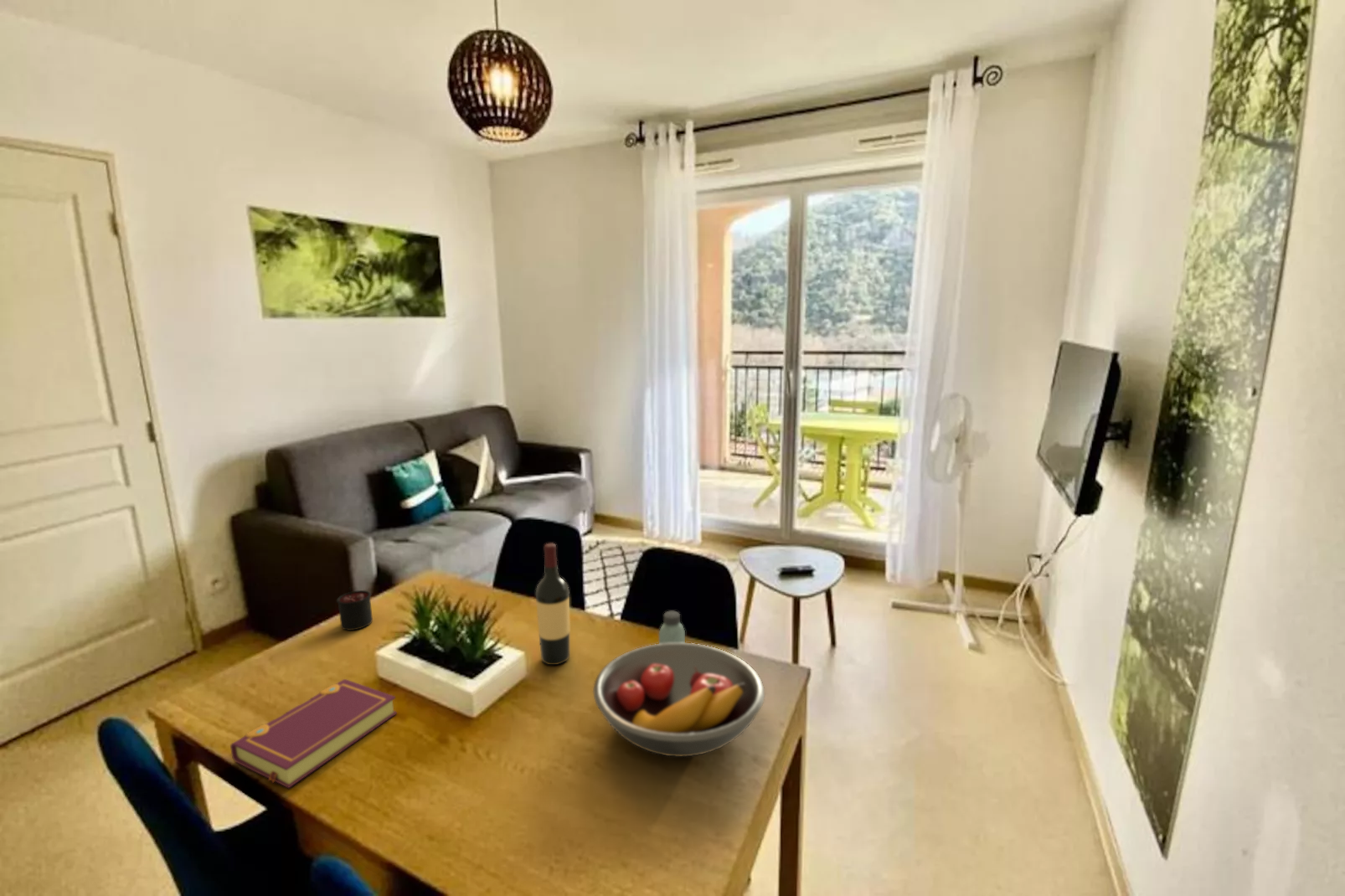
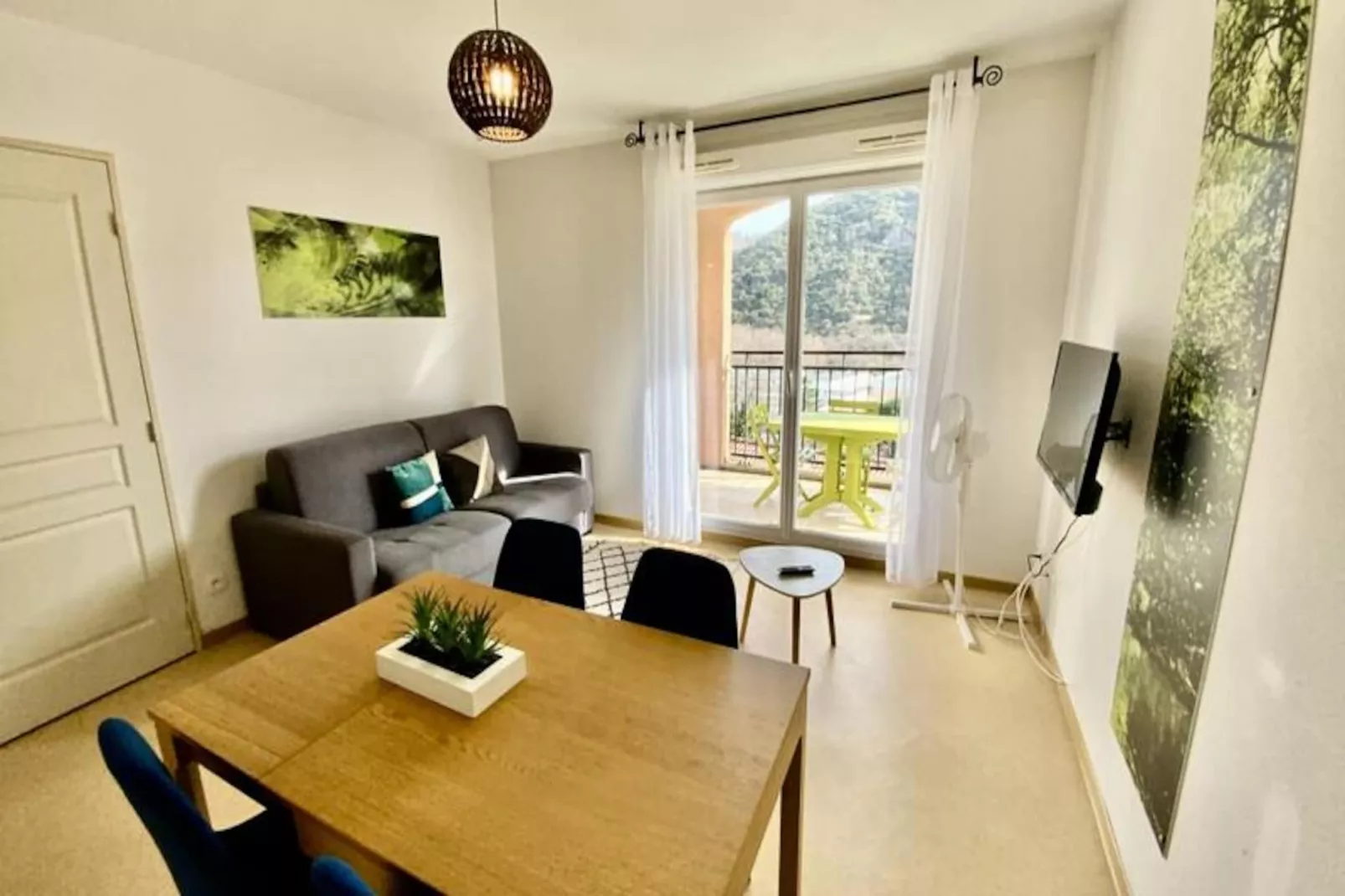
- wine bottle (553, 602)
- saltshaker (672, 632)
- fruit bowl (678, 699)
- book (316, 727)
- candle (354, 604)
